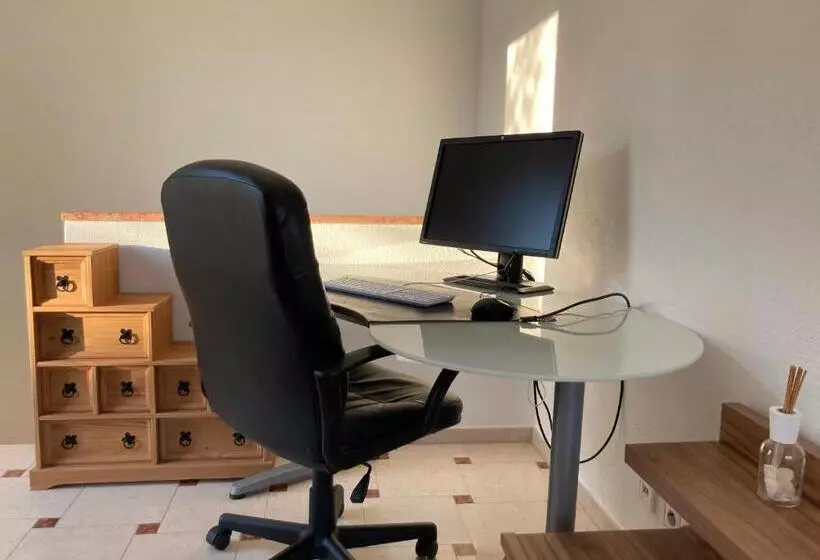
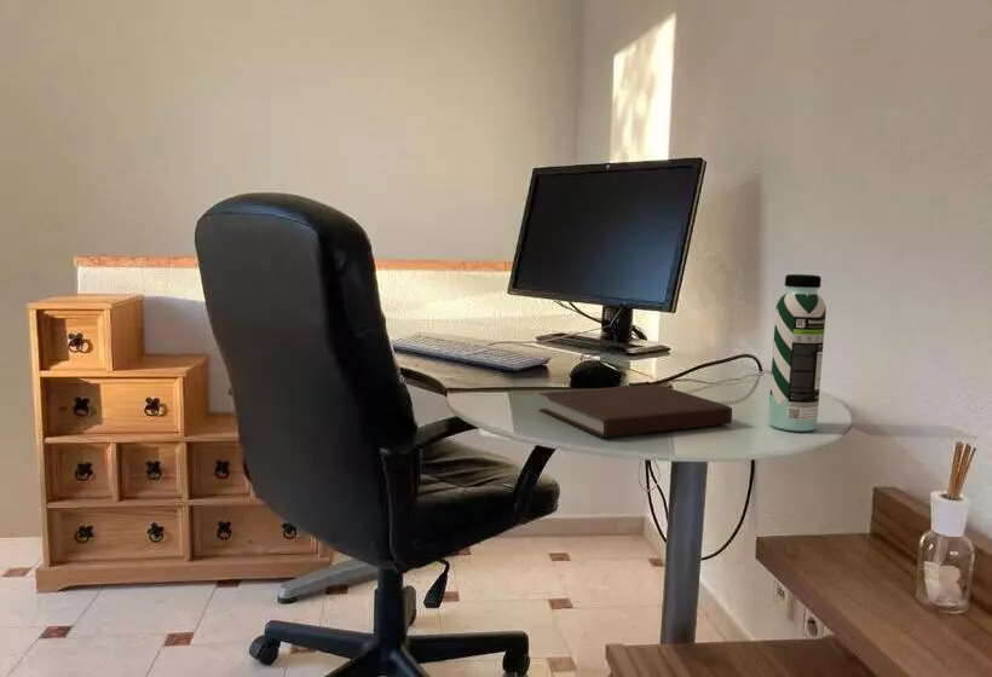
+ notebook (631, 407)
+ water bottle (797, 351)
